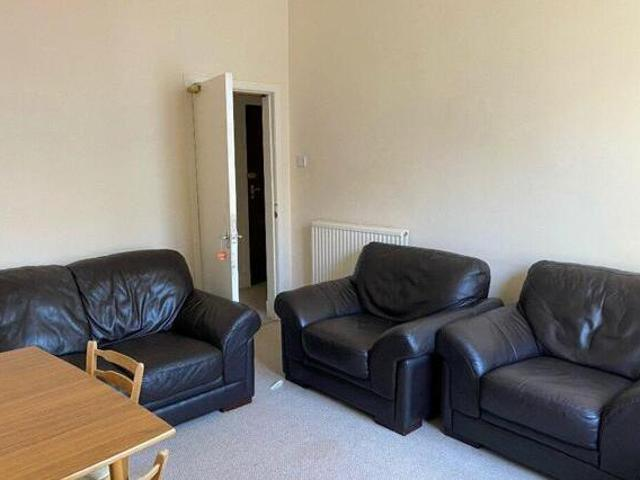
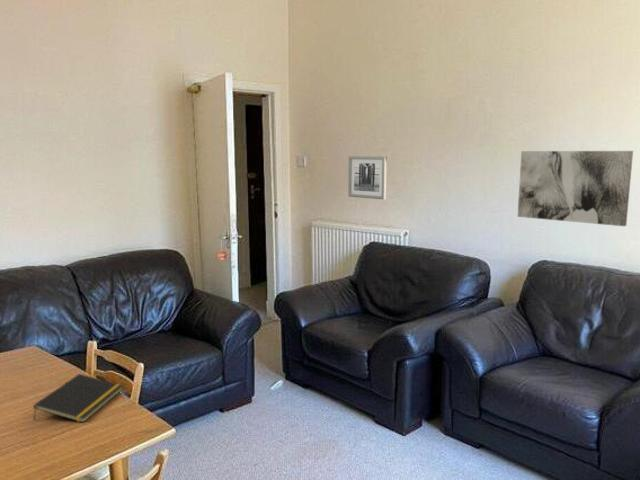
+ notepad (80, 396)
+ wall art (366, 177)
+ wall art (570, 186)
